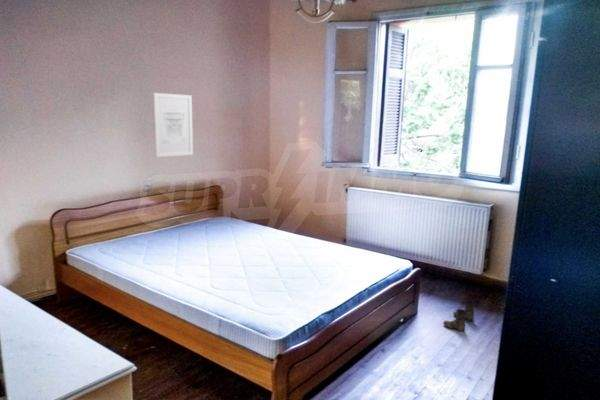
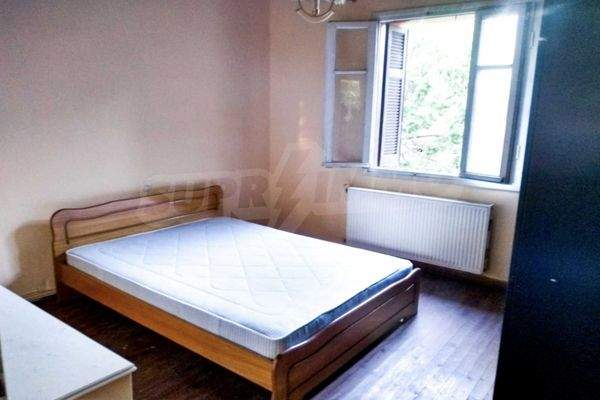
- boots (459, 313)
- wall art (174, 125)
